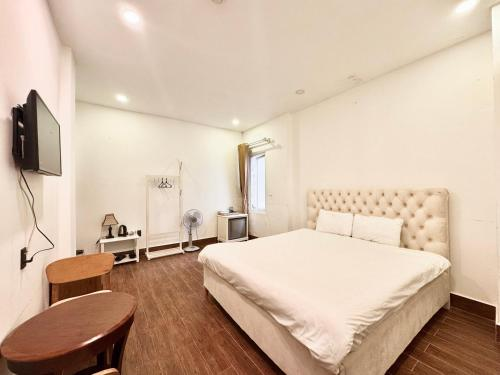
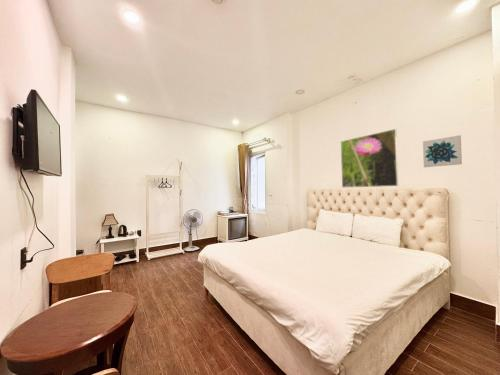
+ wall art (441, 152)
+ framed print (366, 161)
